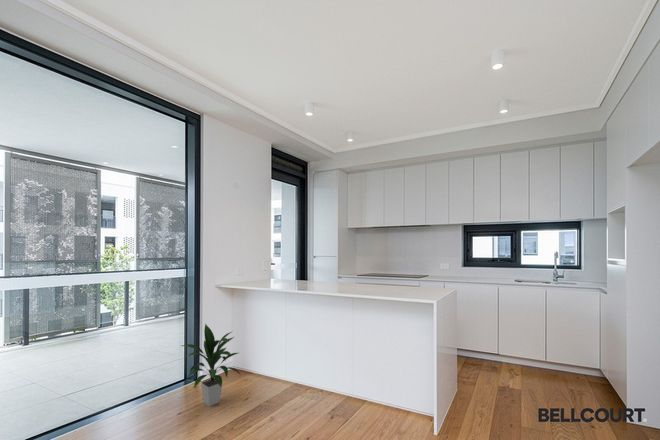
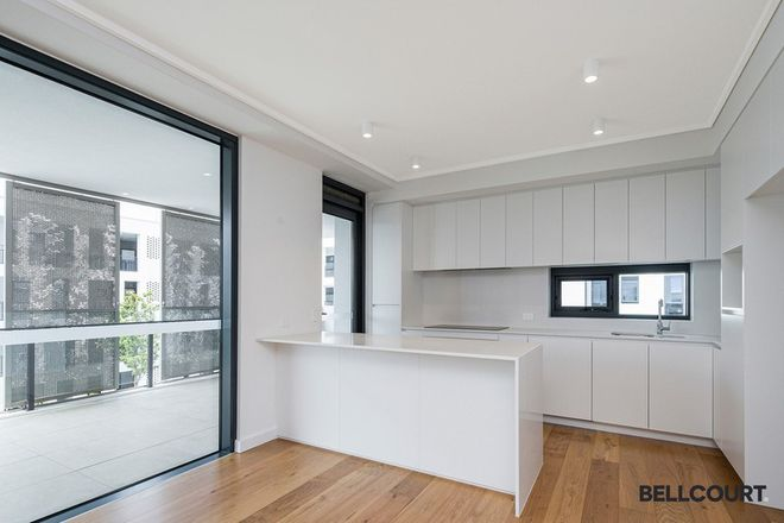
- indoor plant (214, 364)
